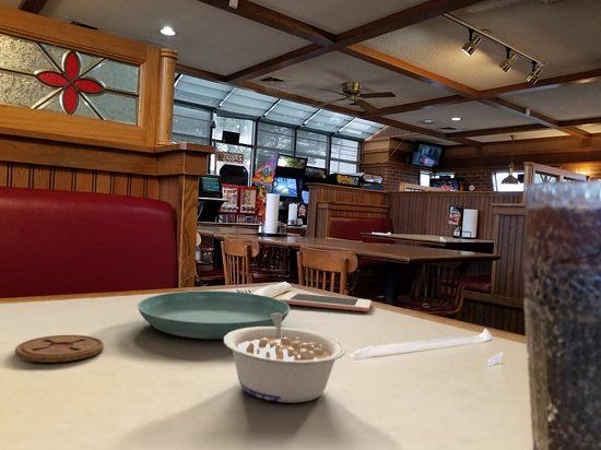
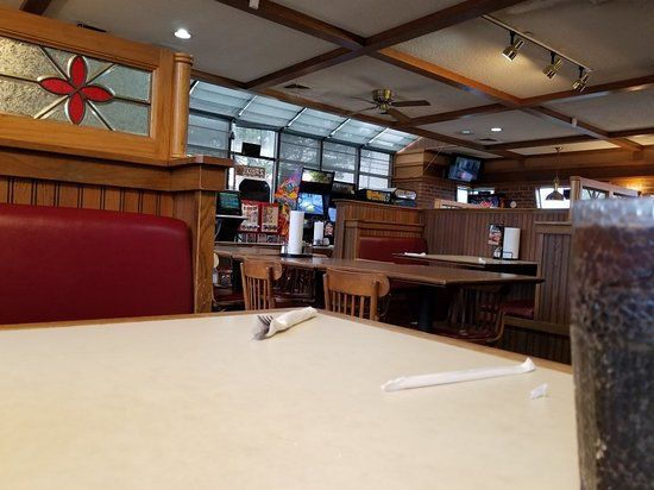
- cell phone (326, 301)
- saucer (215, 313)
- legume (280, 358)
- coaster (60, 347)
